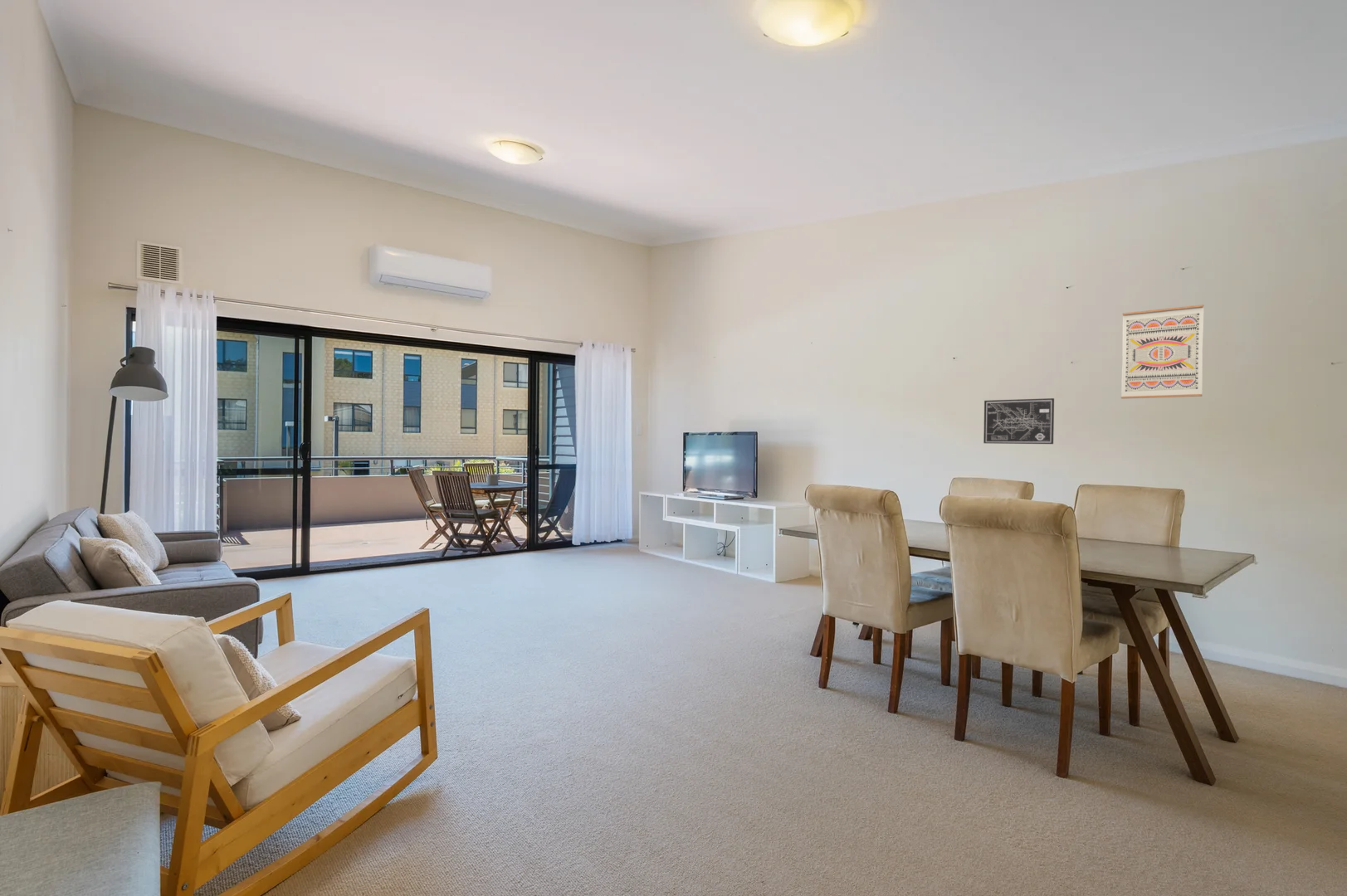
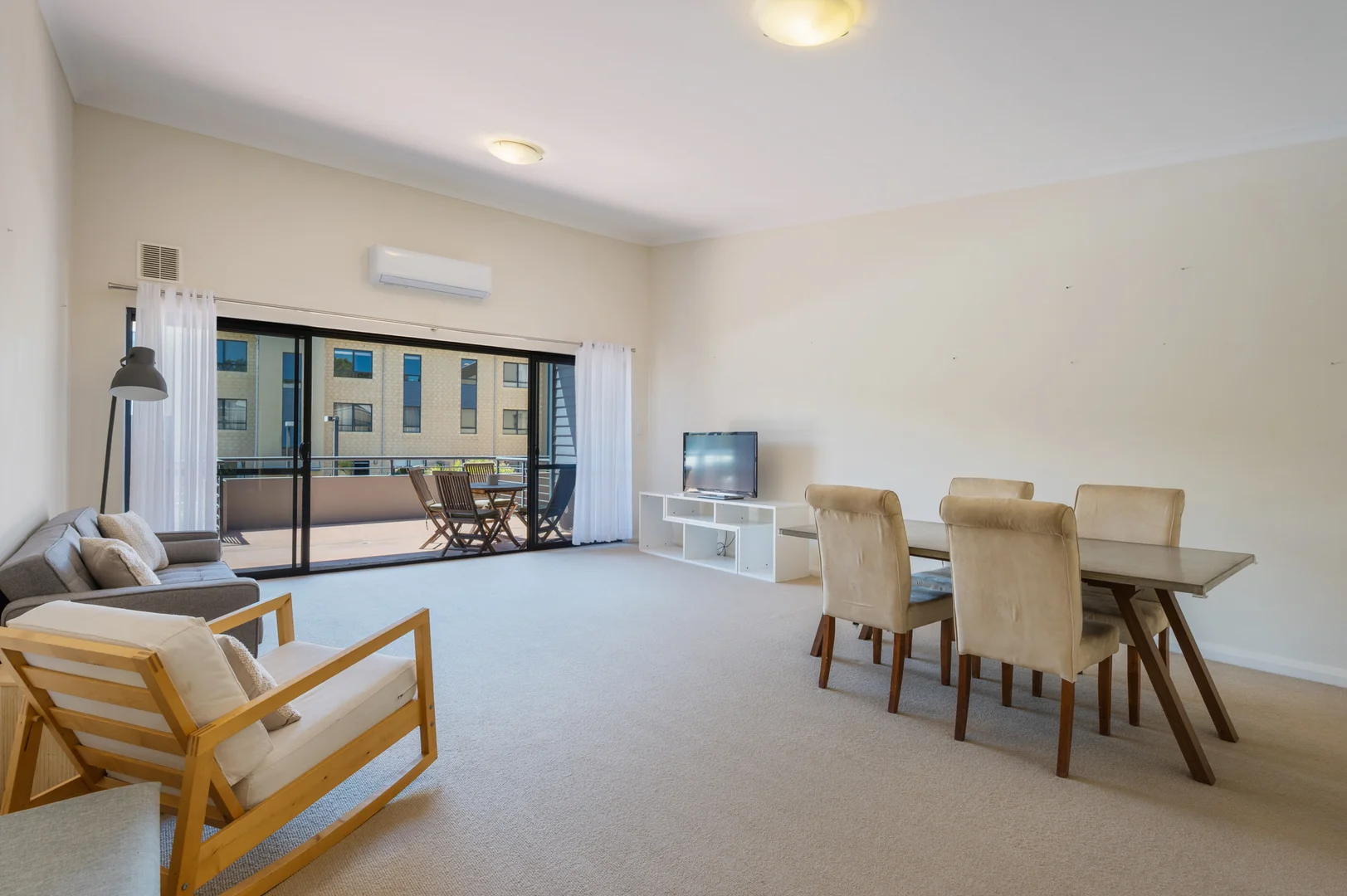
- wall art (1161, 353)
- wall art (1018, 421)
